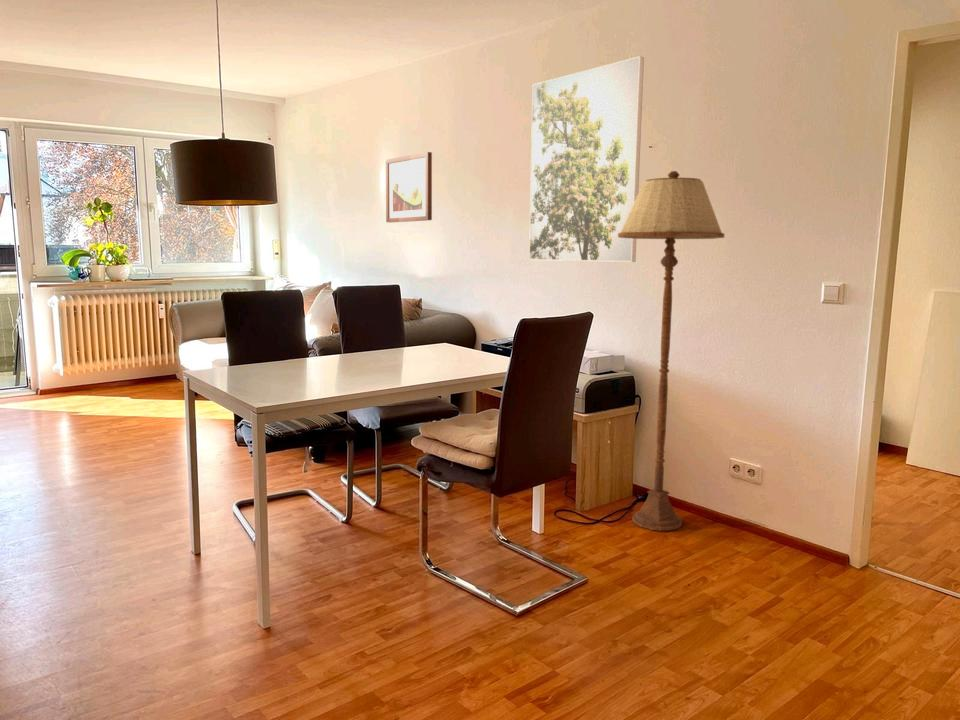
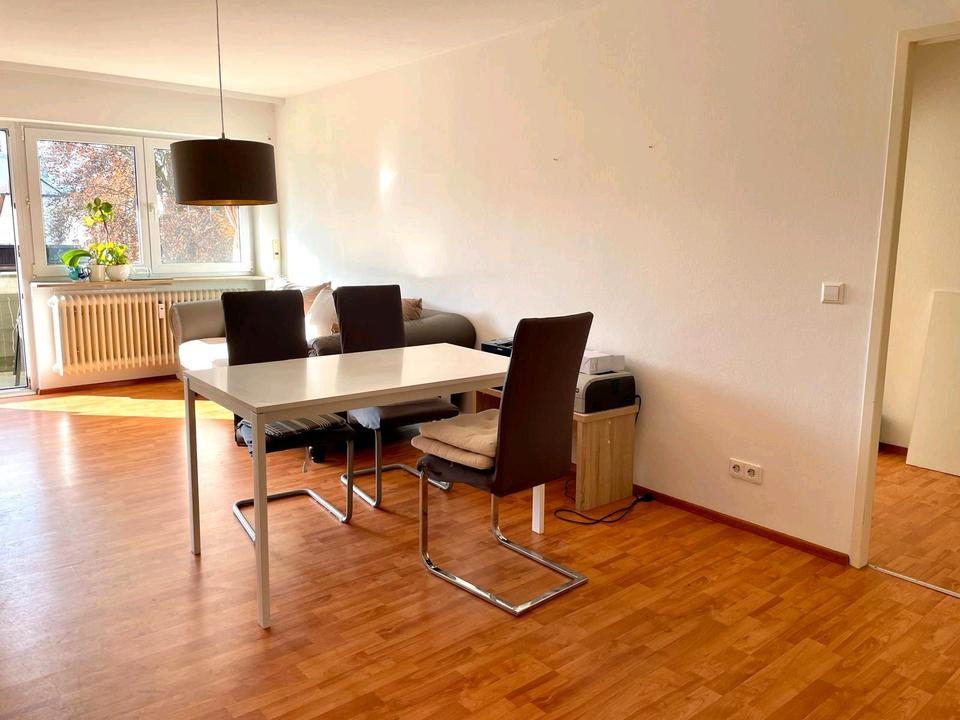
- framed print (581, 168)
- floor lamp (664, 352)
- wall art (407, 188)
